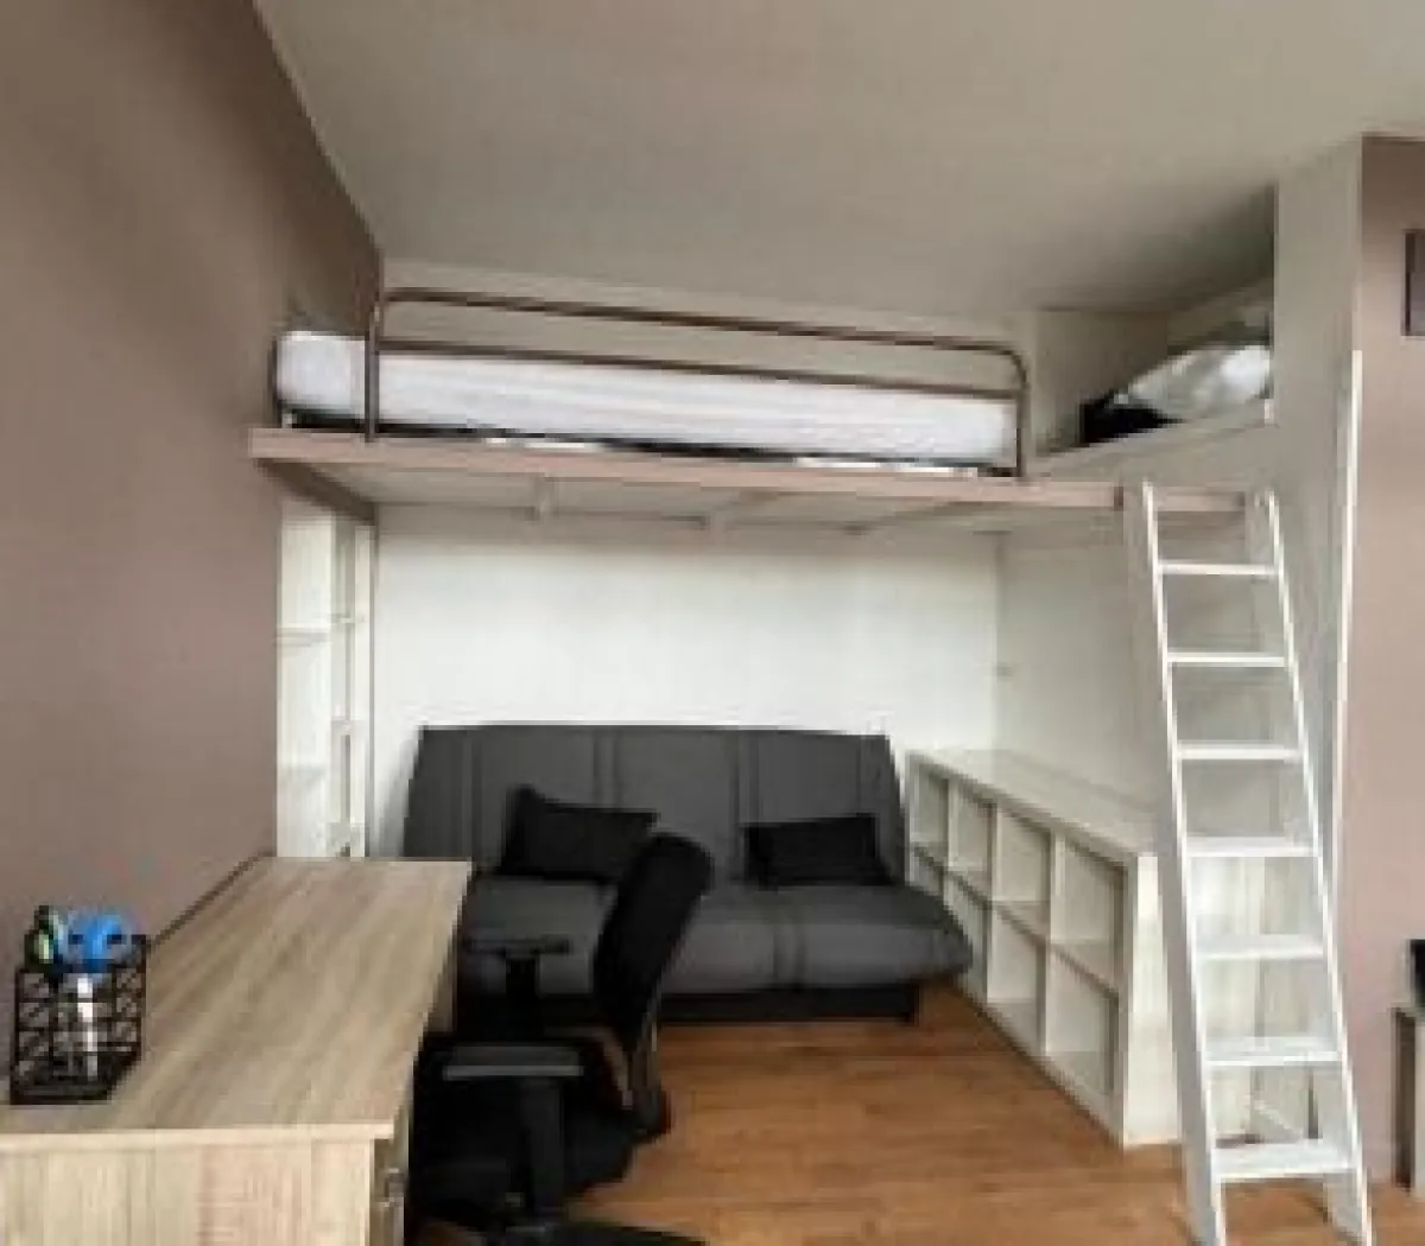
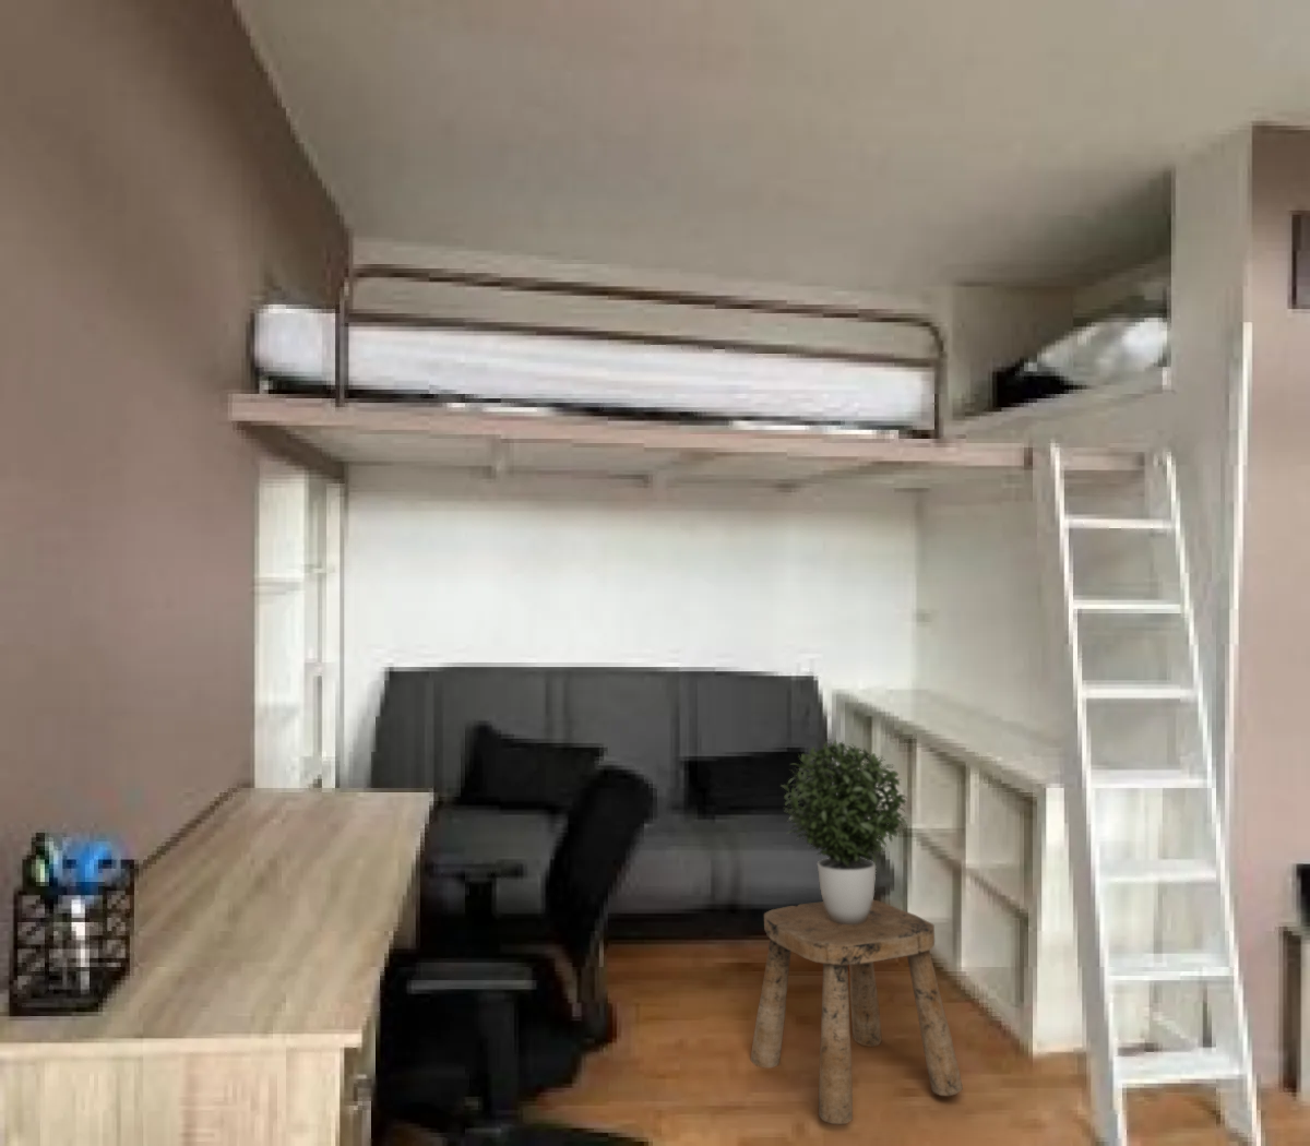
+ potted plant (844, 829)
+ stool (850, 999)
